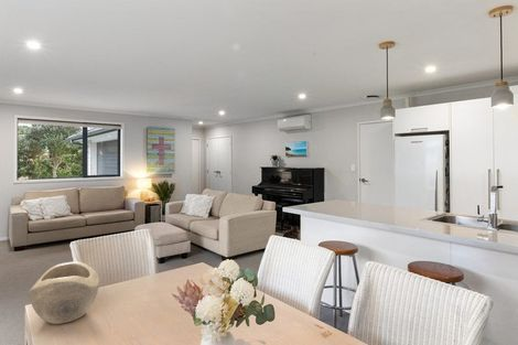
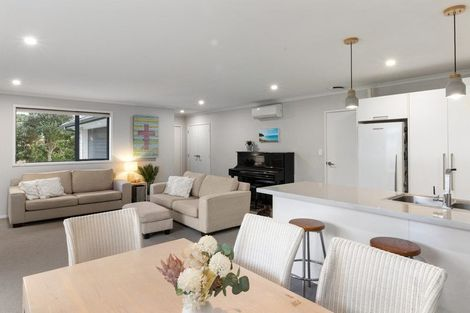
- decorative bowl (66, 292)
